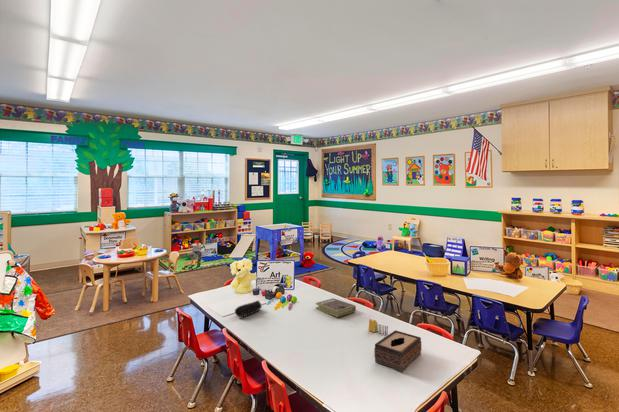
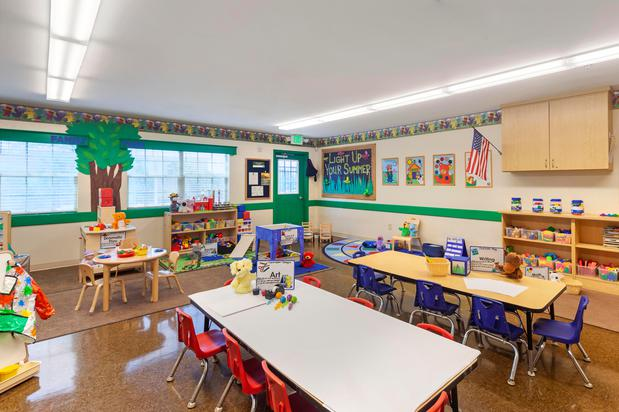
- crayon (377, 327)
- tissue box (398, 349)
- book (335, 307)
- pencil case (248, 308)
